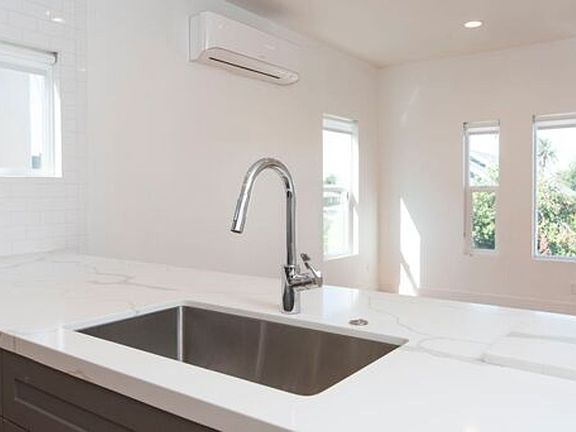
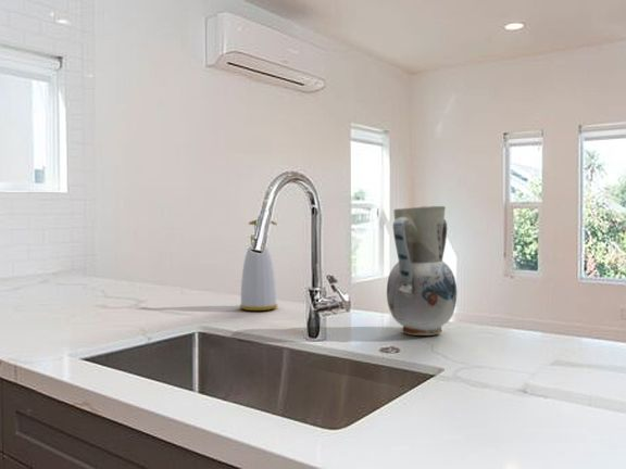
+ soap bottle (259, 264)
+ vase (421, 269)
